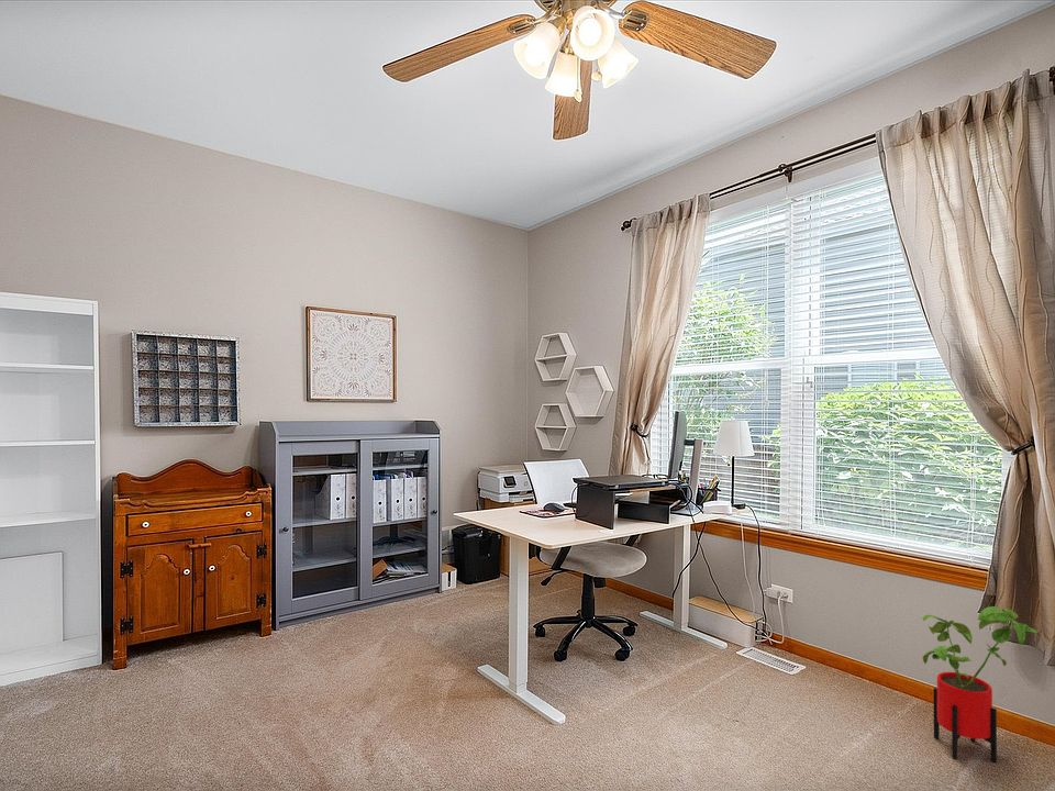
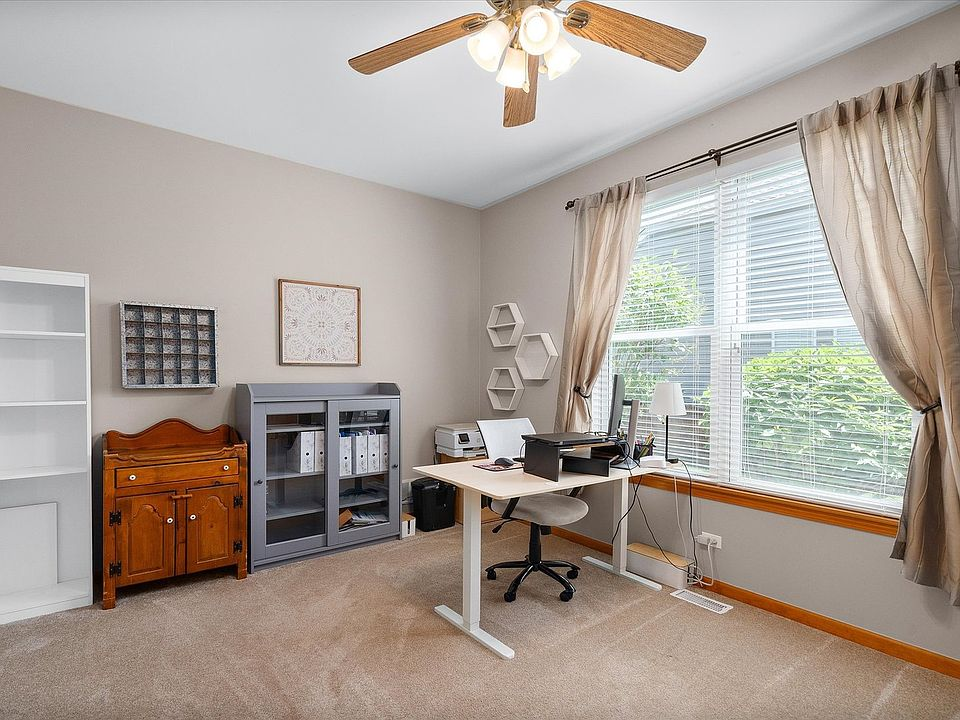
- house plant (969, 676)
